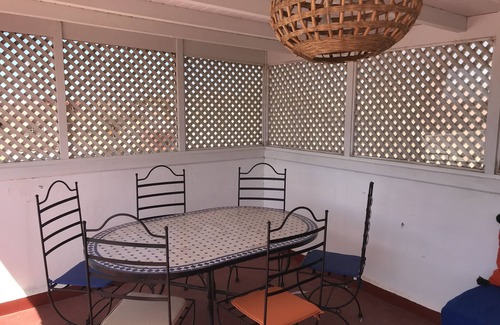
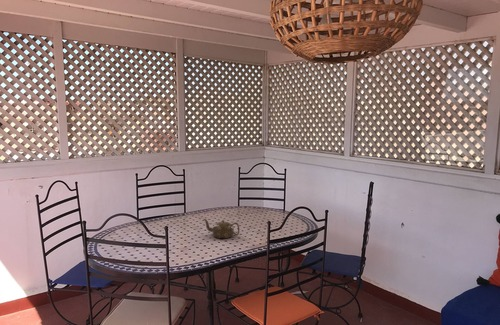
+ teapot (221, 227)
